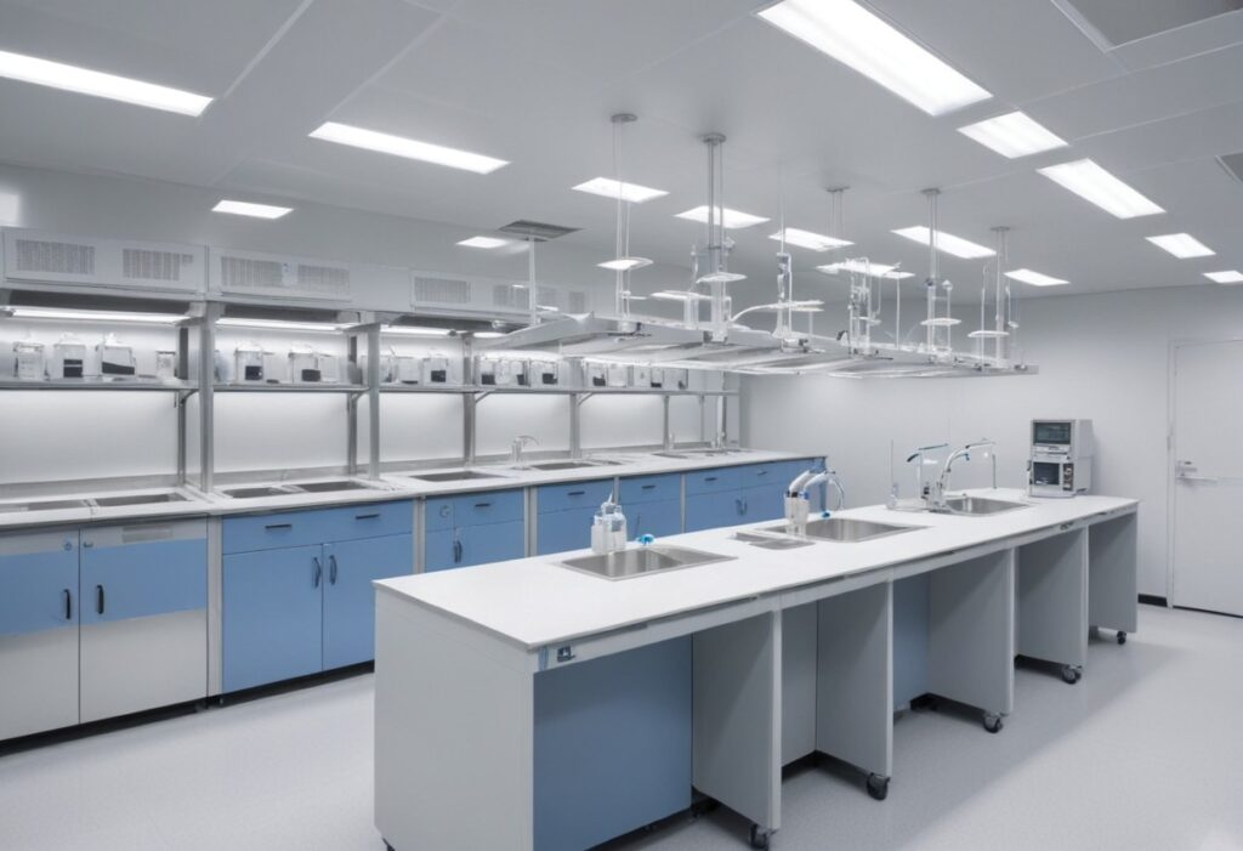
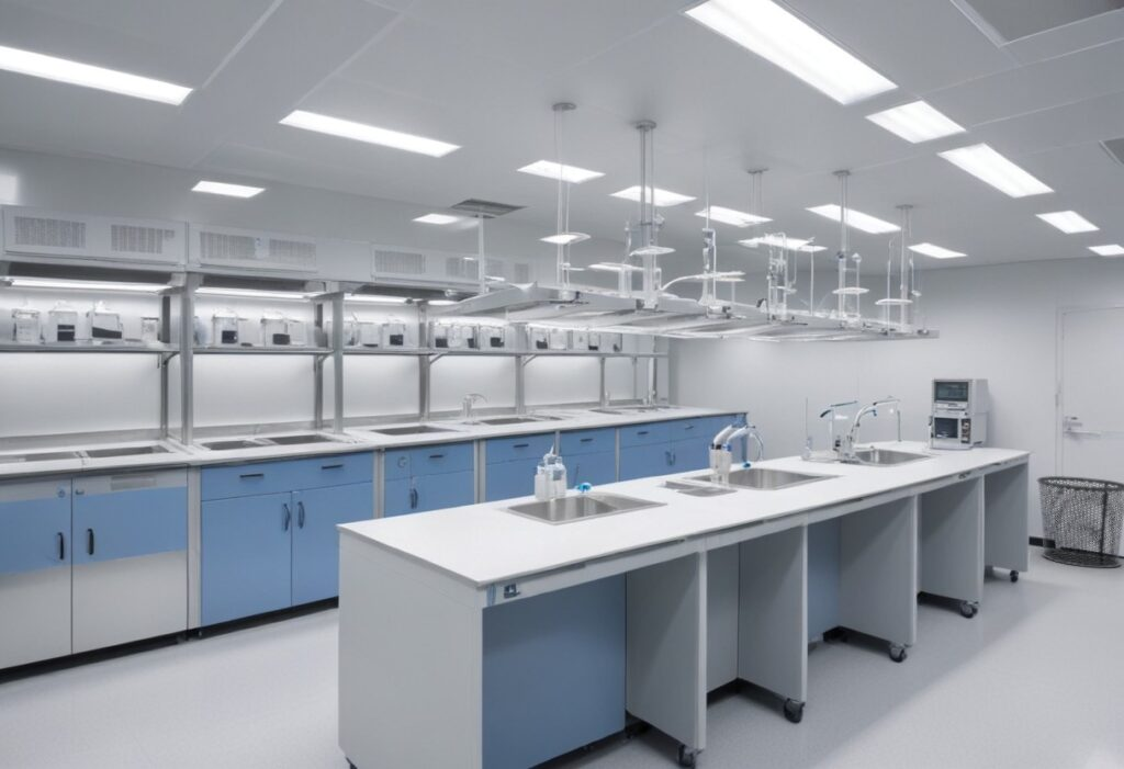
+ waste bin (1080, 520)
